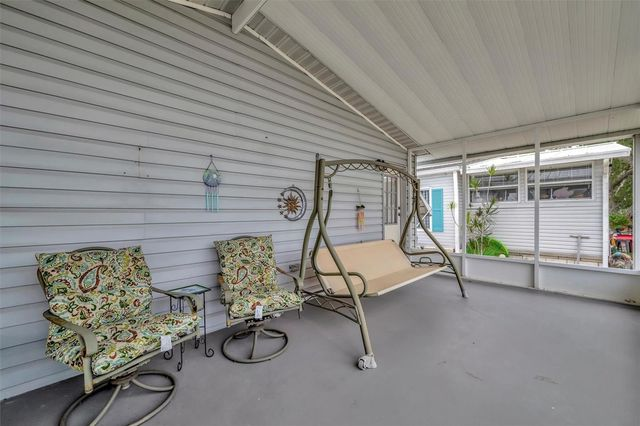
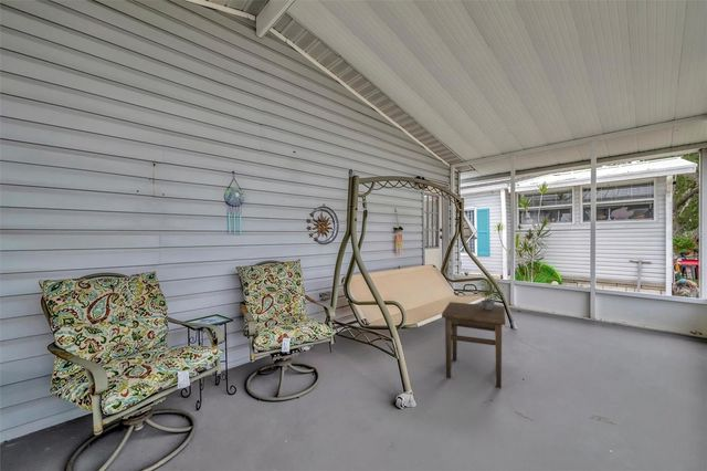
+ potted plant (490, 291)
+ side table (474, 341)
